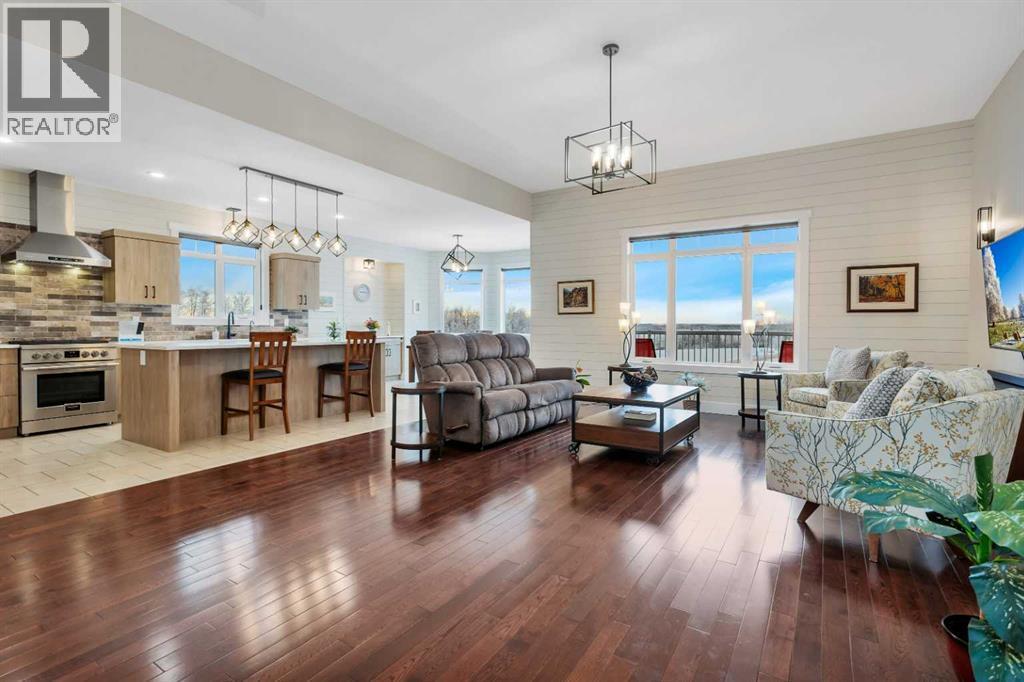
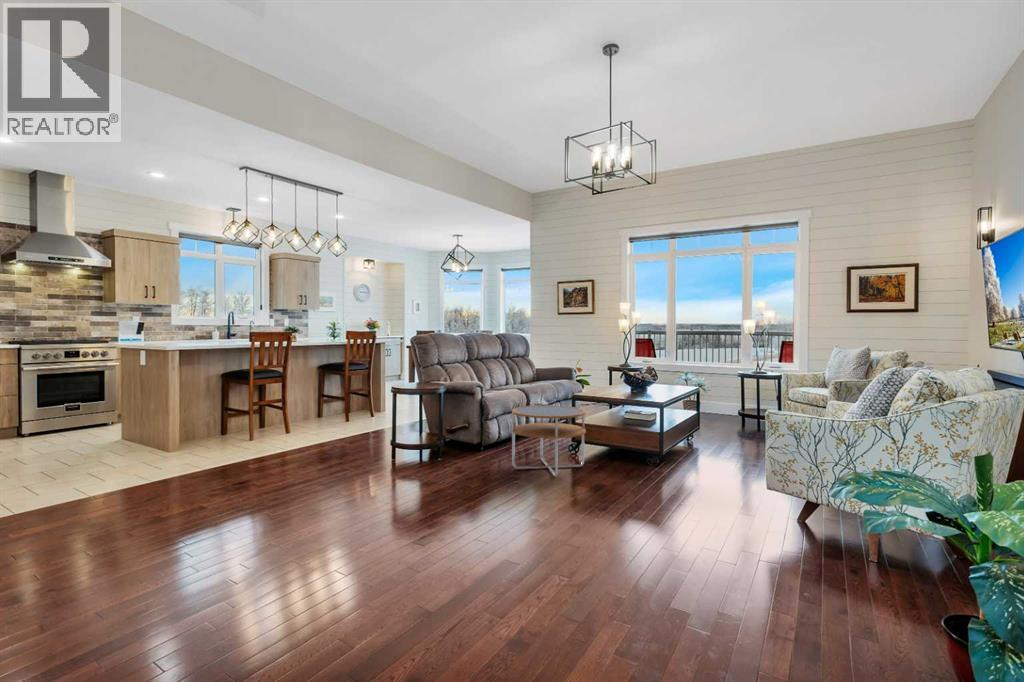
+ side table (548, 437)
